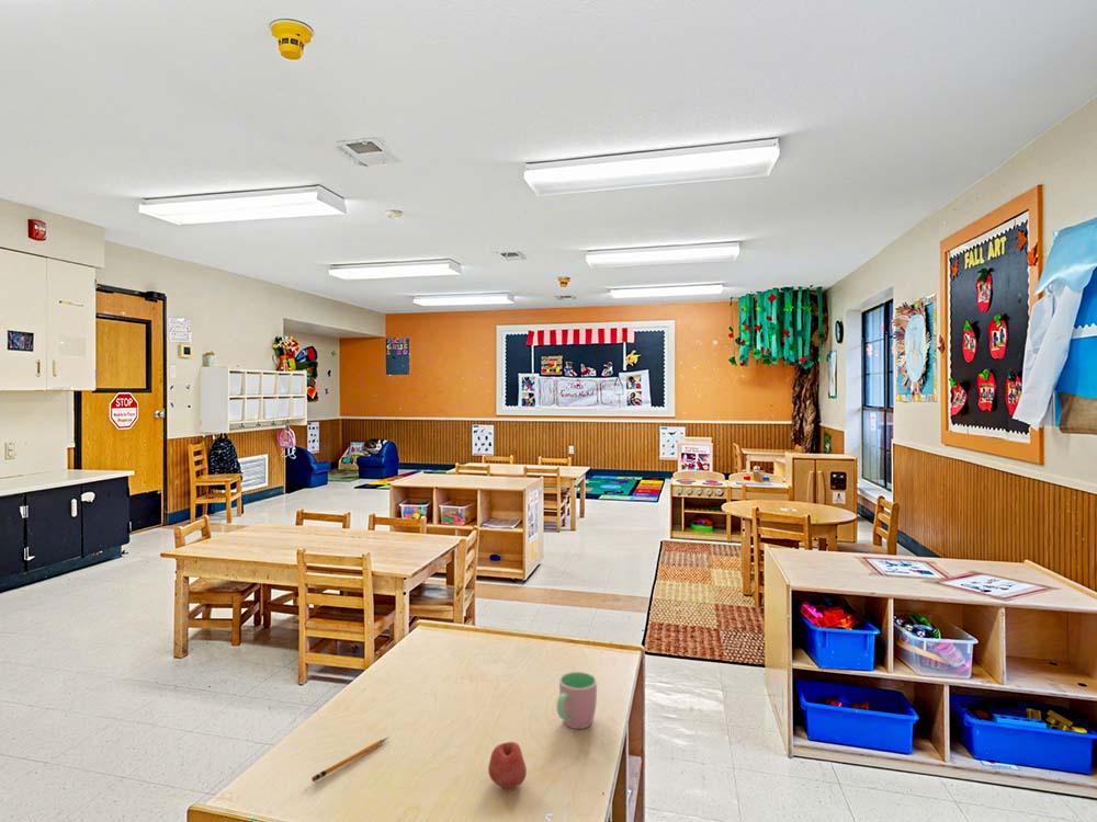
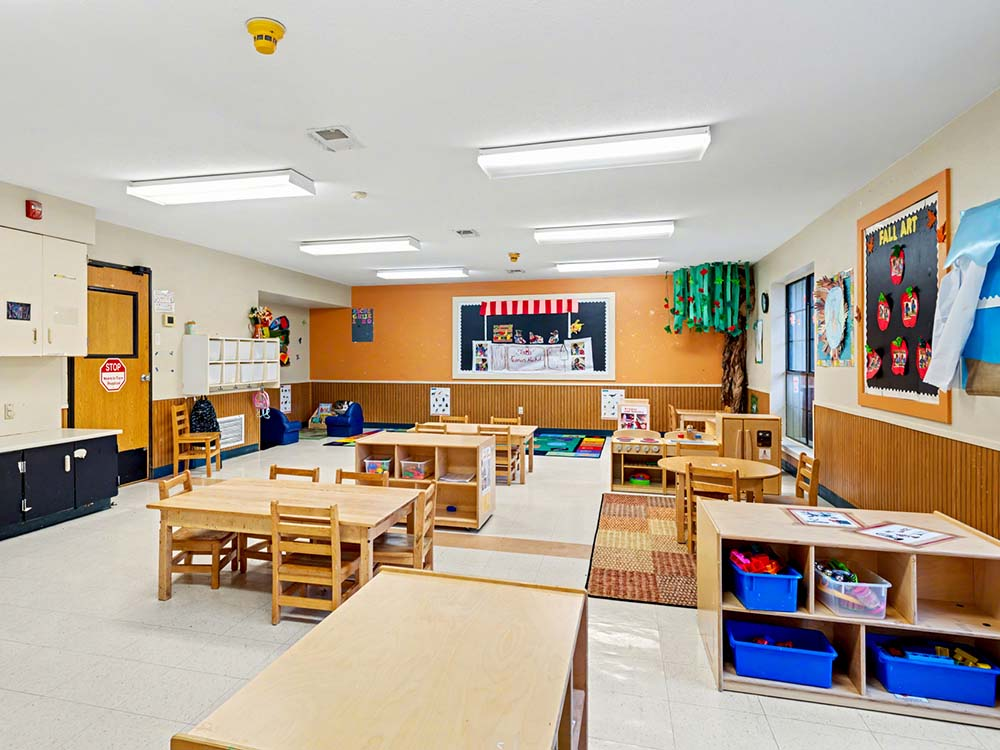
- cup (574, 703)
- pencil (353, 756)
- apple (507, 763)
